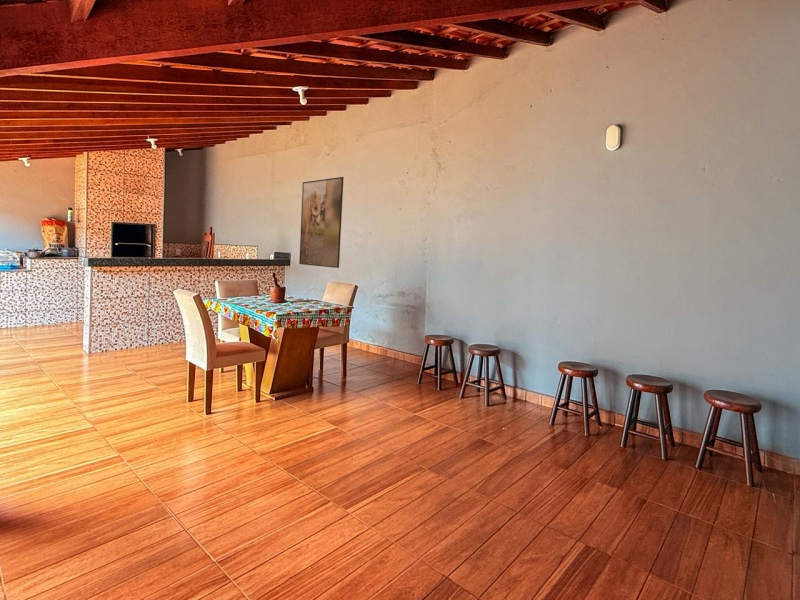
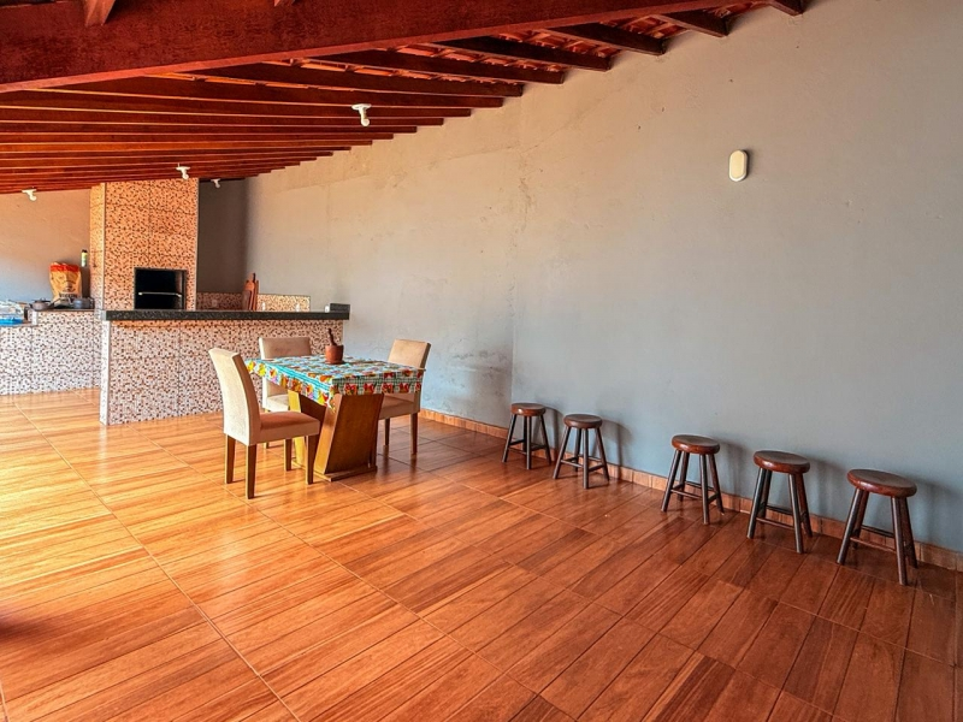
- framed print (320, 223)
